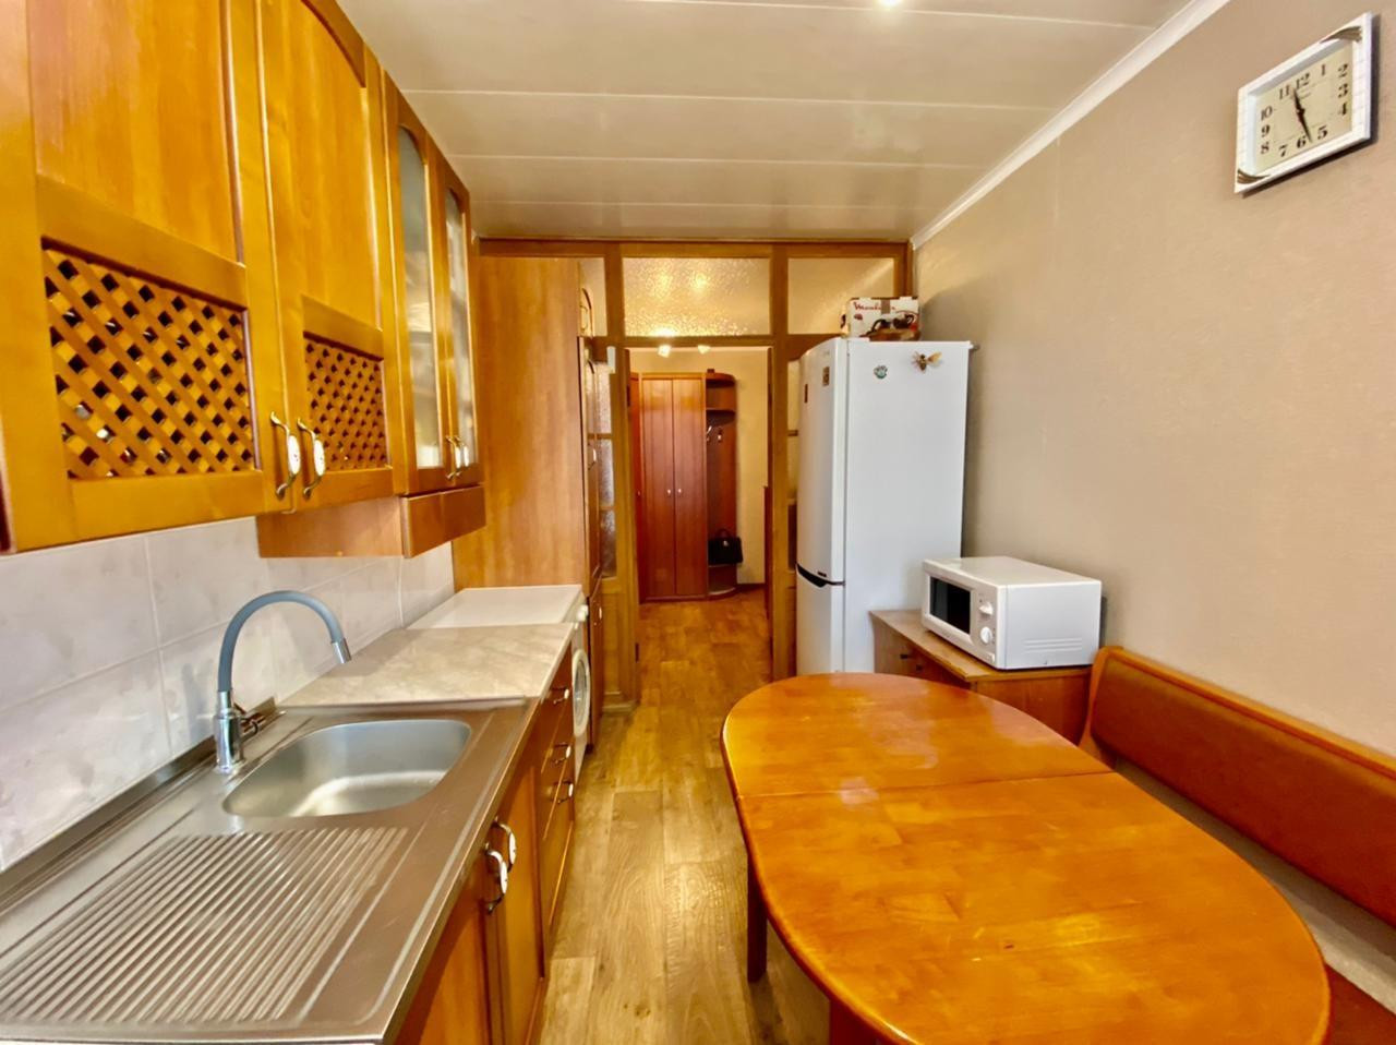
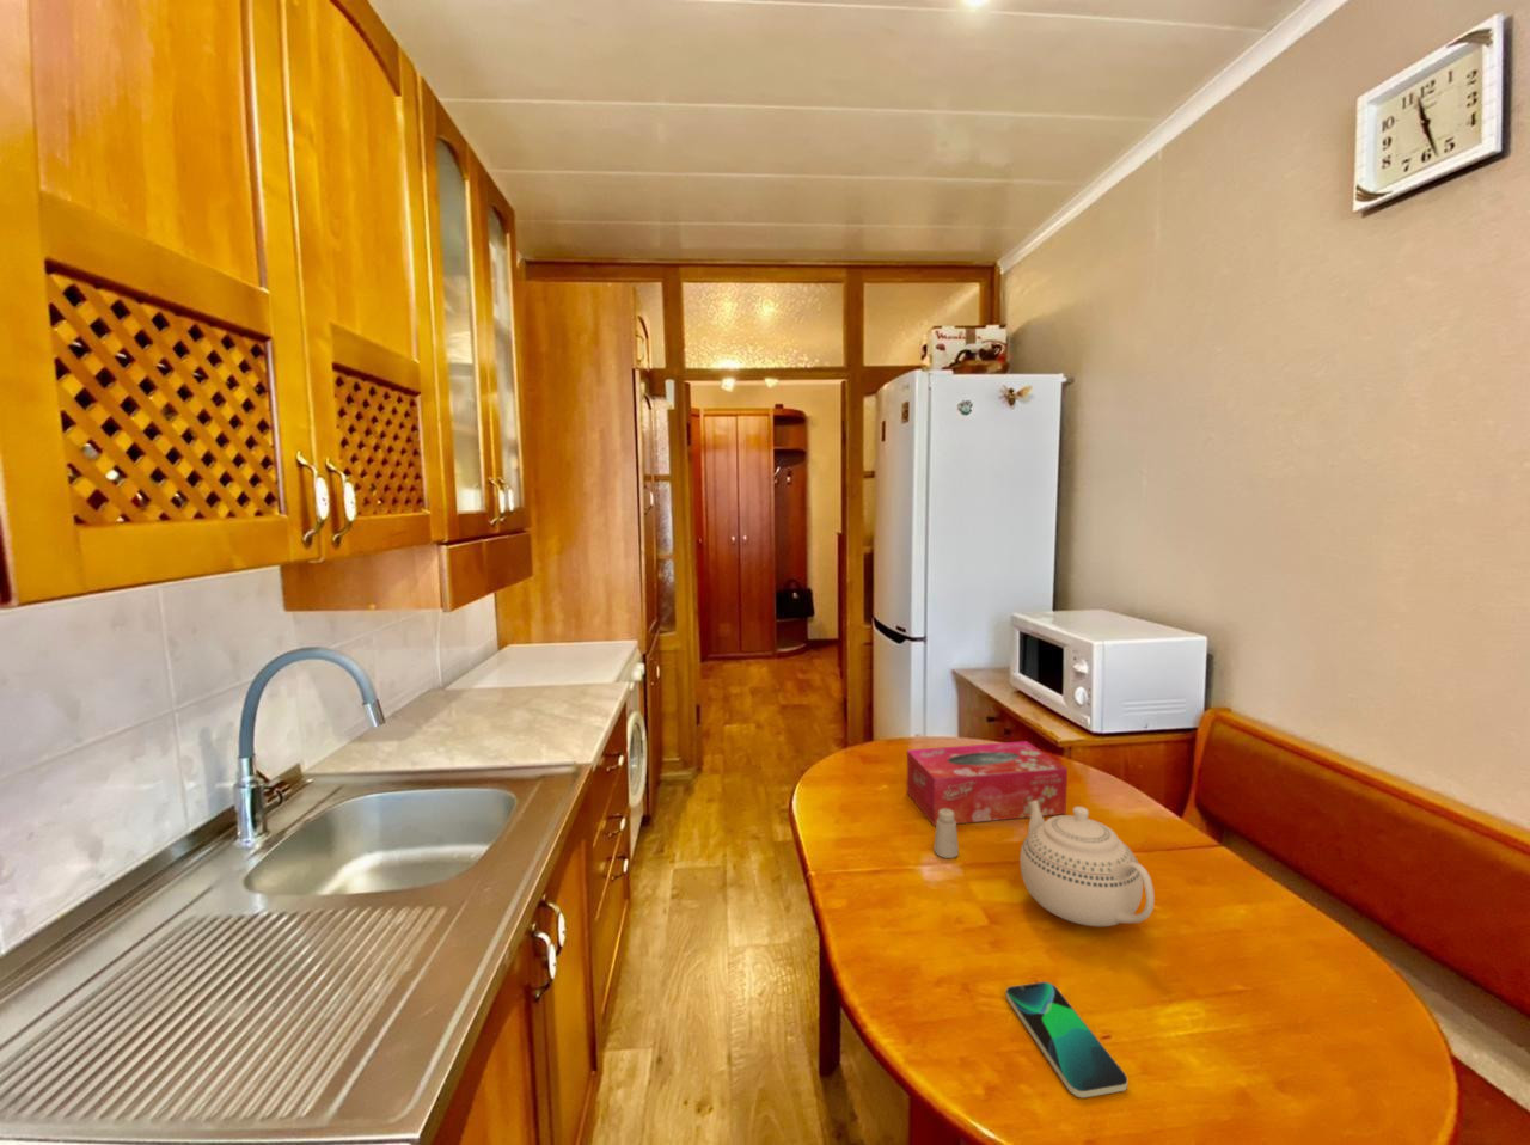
+ smartphone (1061, 1034)
+ tissue box (983, 781)
+ saltshaker (945, 831)
+ teapot (1080, 860)
